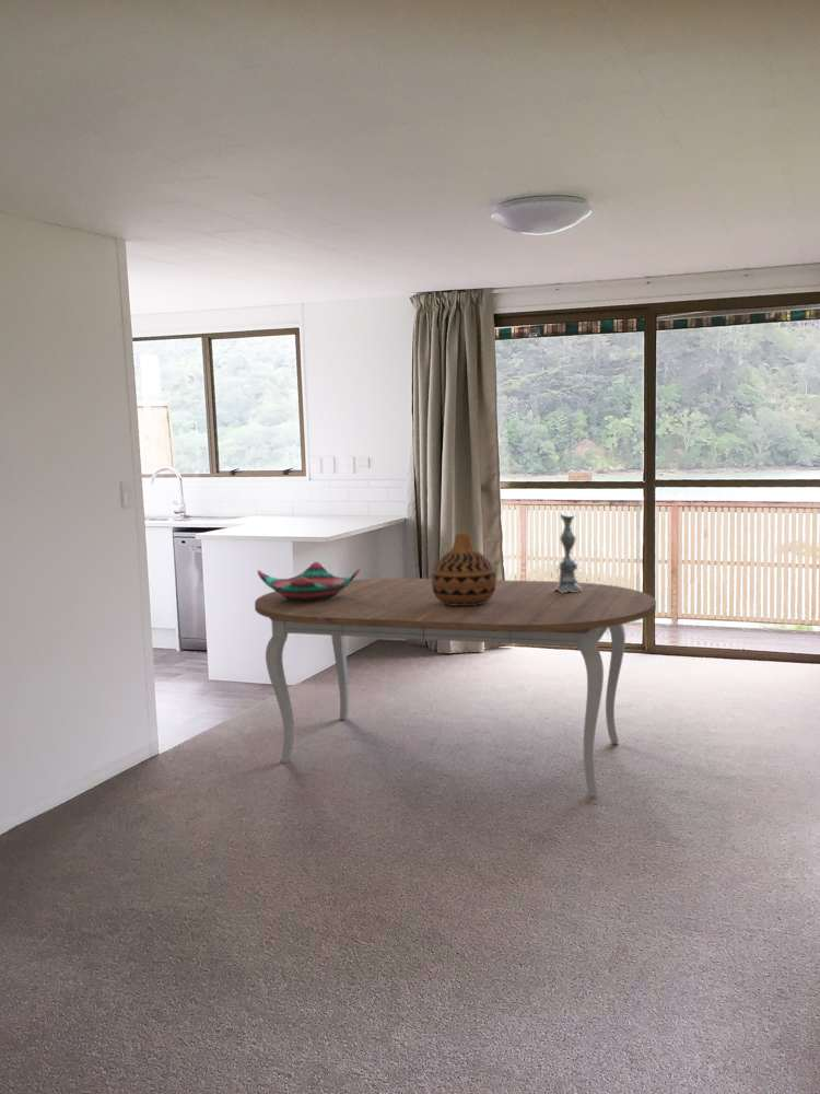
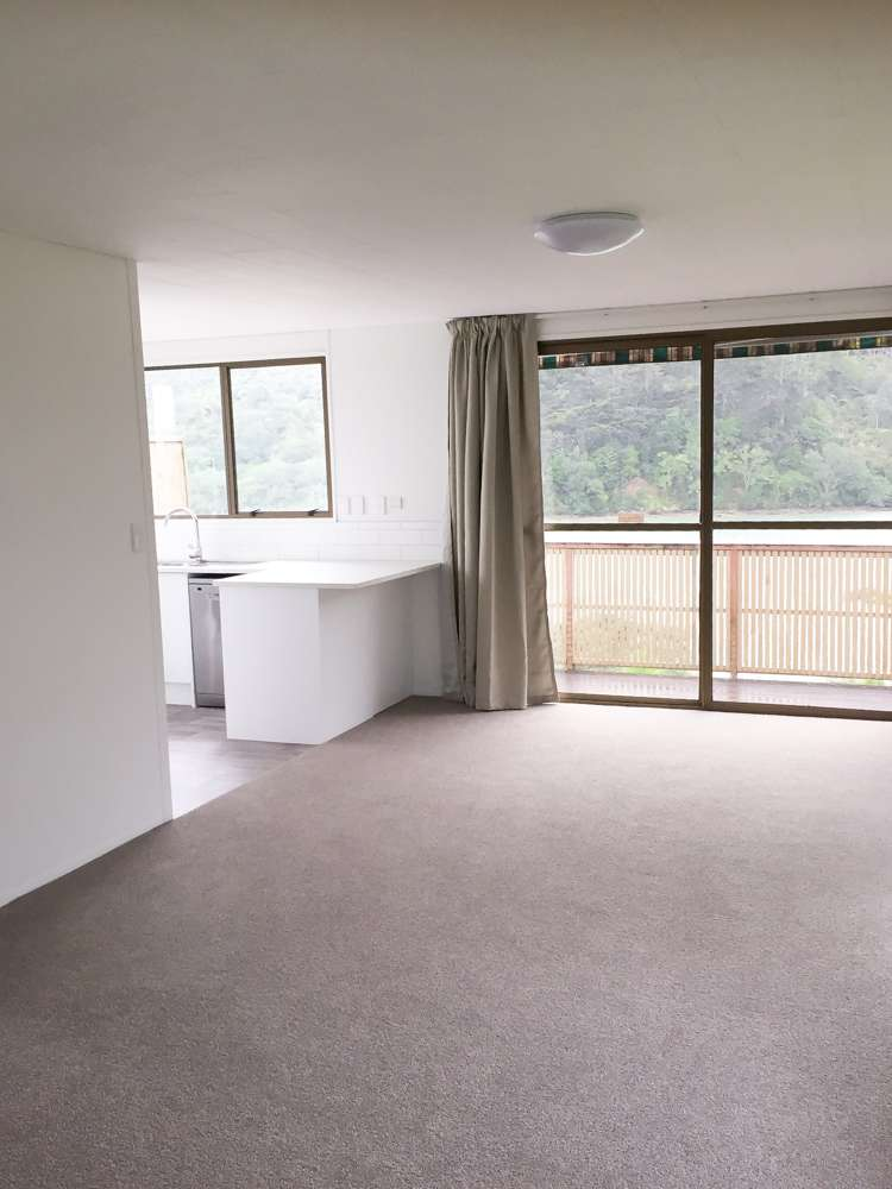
- vase (462, 568)
- decorative bowl (309, 583)
- candlestick (565, 552)
- dining table (449, 640)
